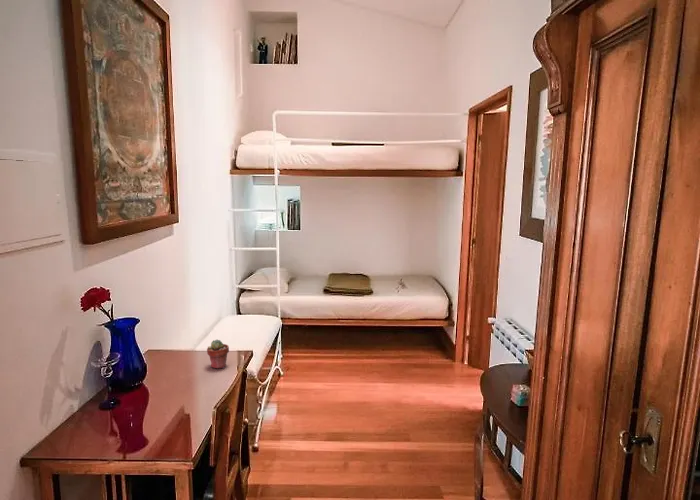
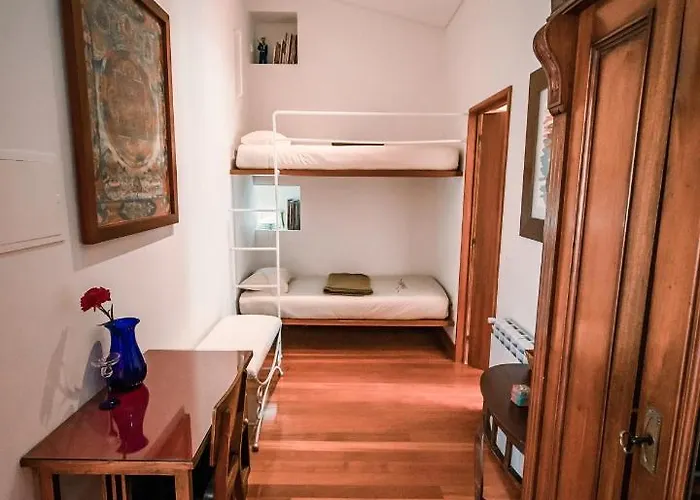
- potted succulent (218, 352)
